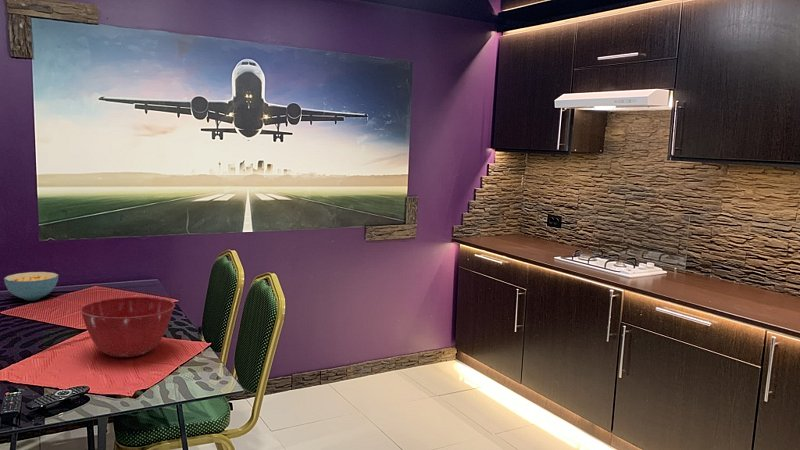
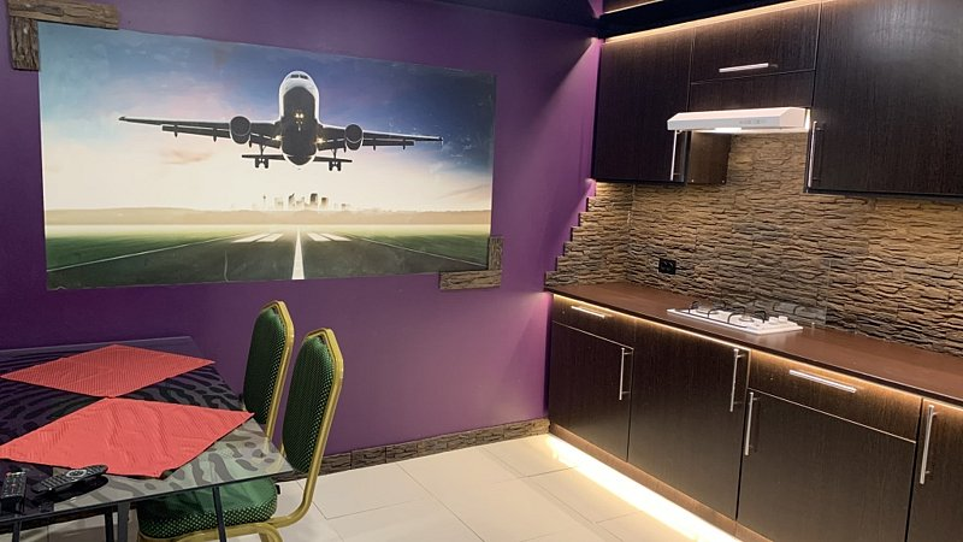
- mixing bowl (129, 328)
- cereal bowl (32, 287)
